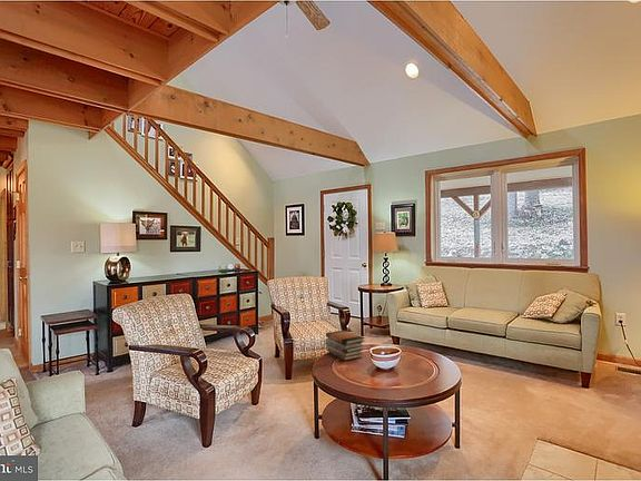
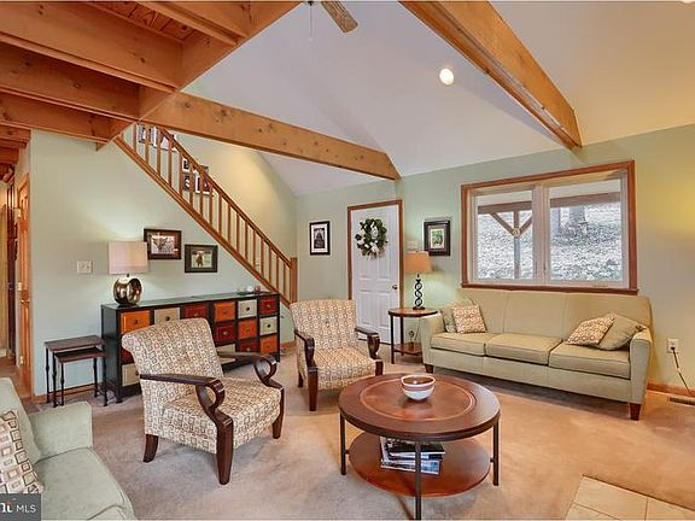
- book stack (344, 344)
